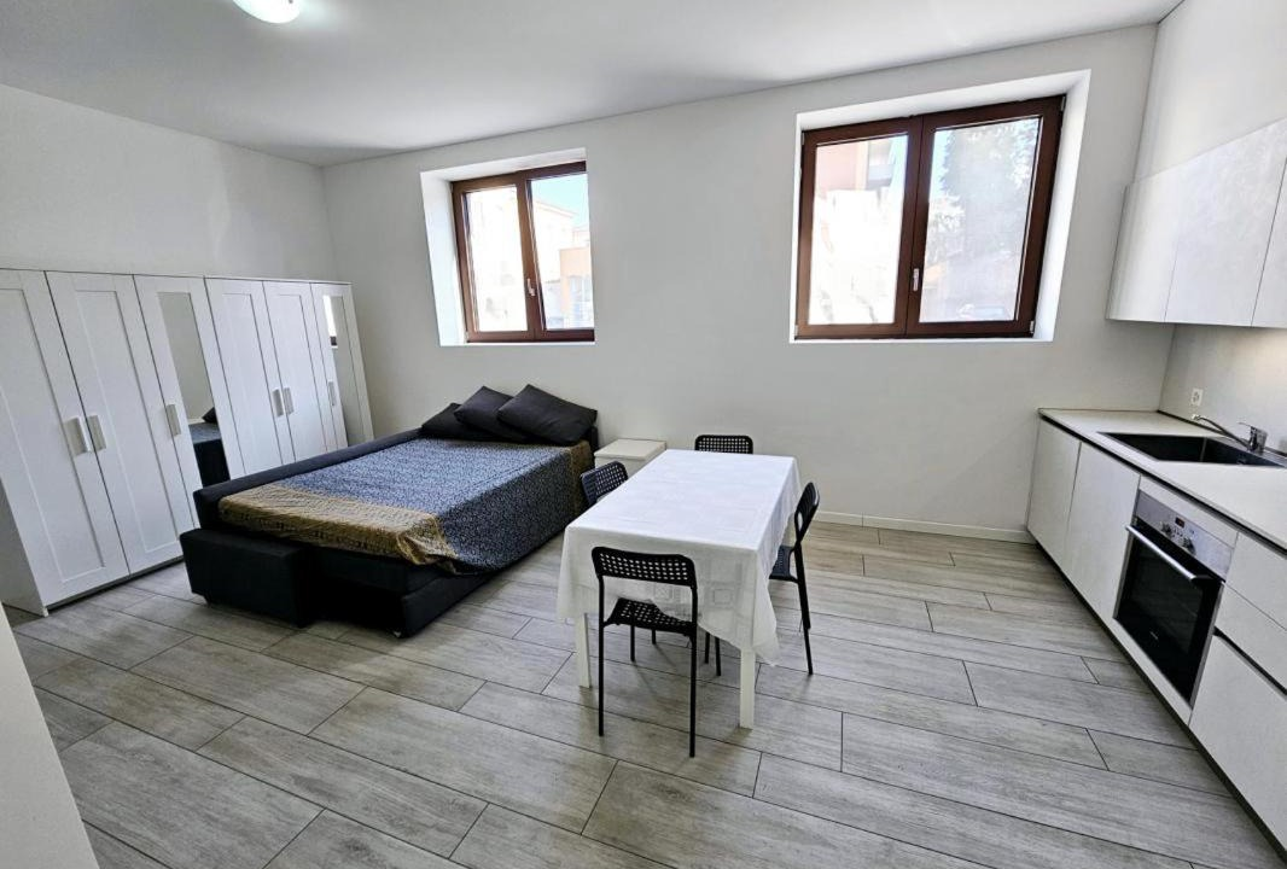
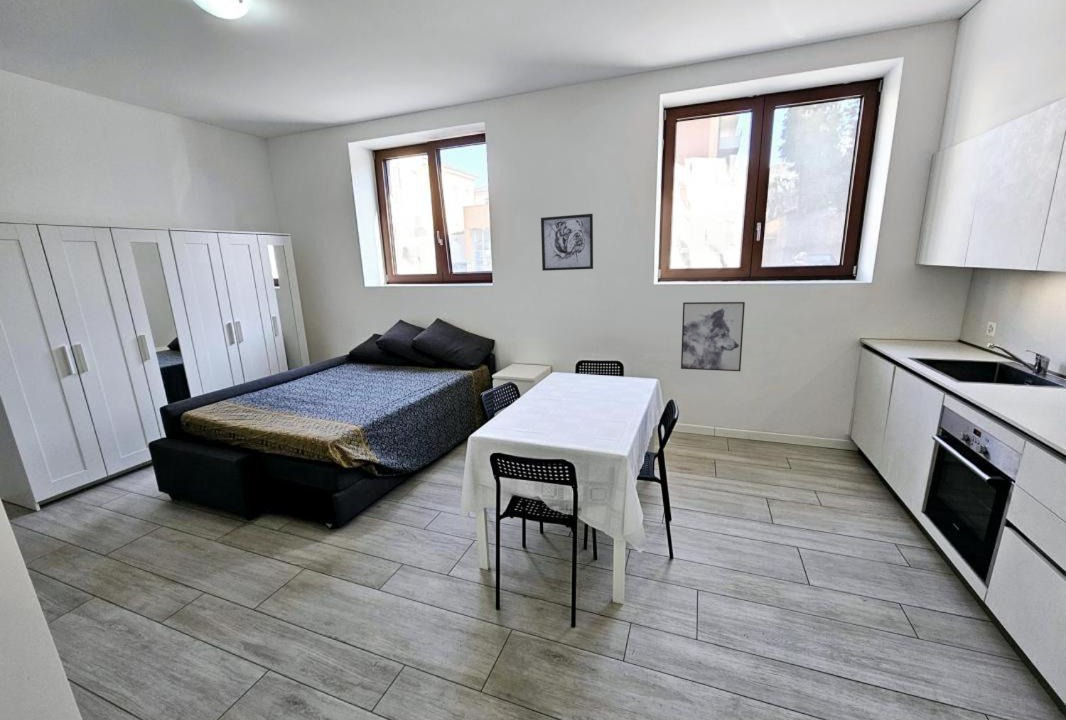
+ wall art (711, 336)
+ wall art (566, 243)
